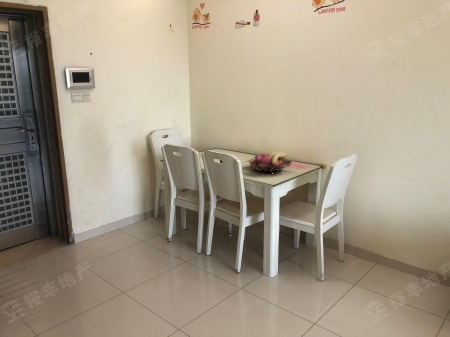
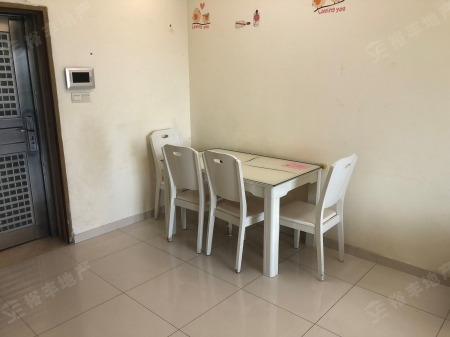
- fruit basket (270, 161)
